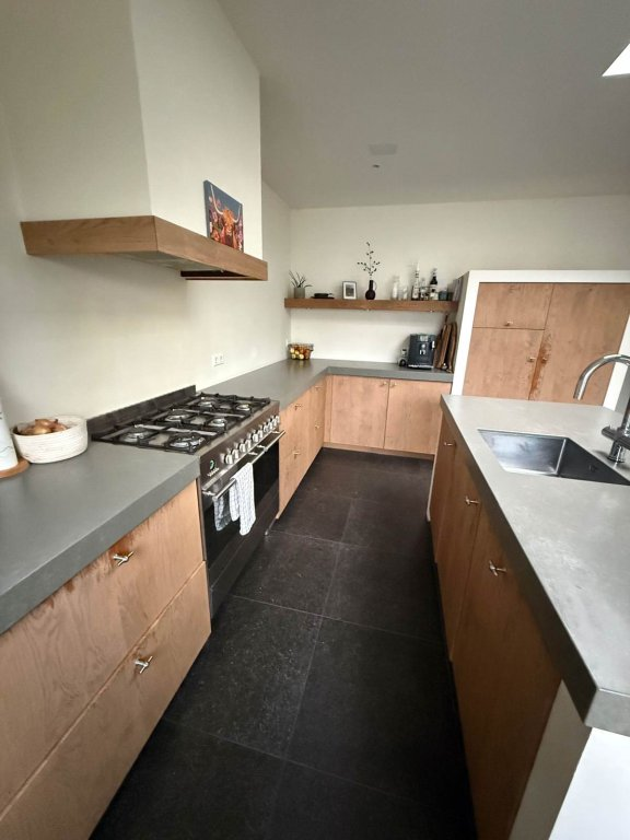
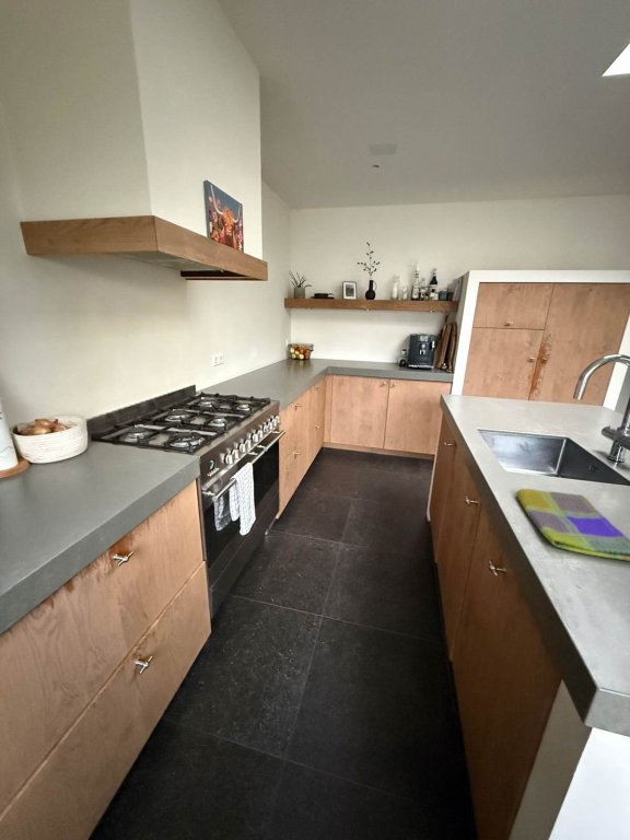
+ dish towel (570, 518)
